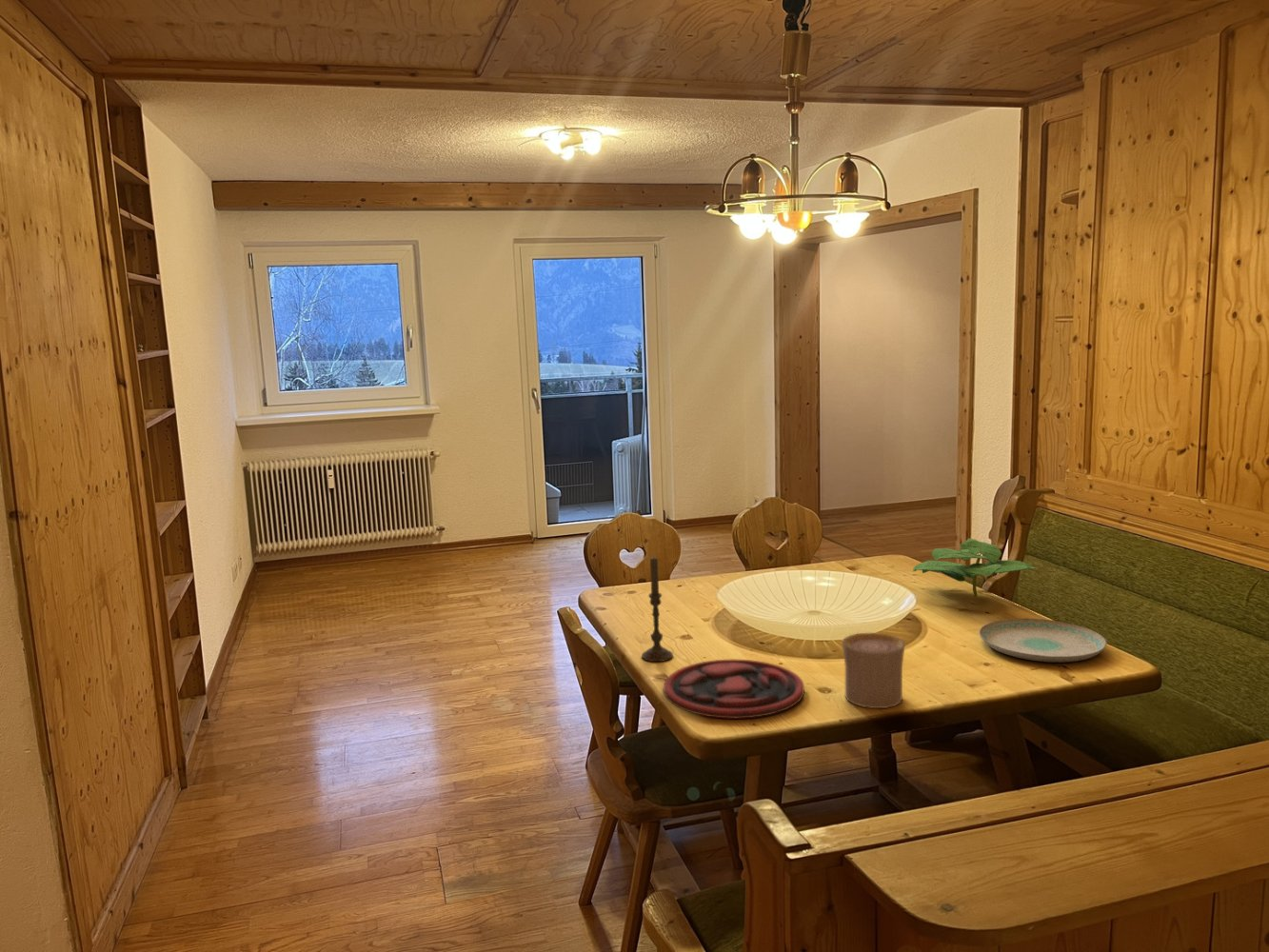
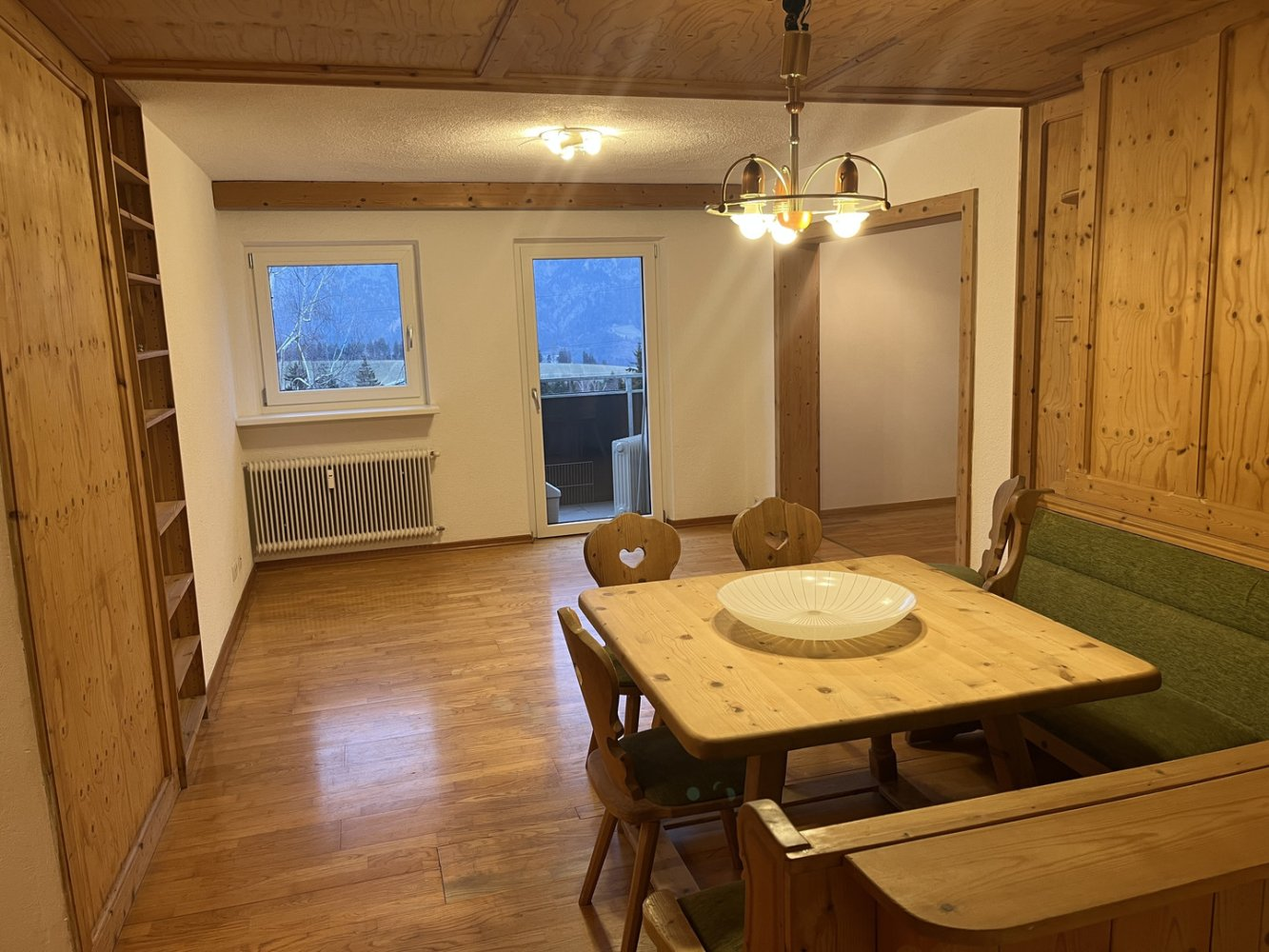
- cup (873, 669)
- plate (1041, 641)
- plate (733, 685)
- candle (655, 606)
- plant (975, 571)
